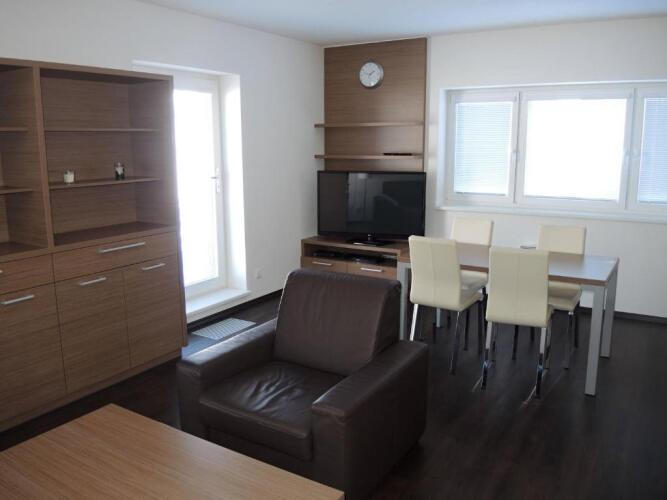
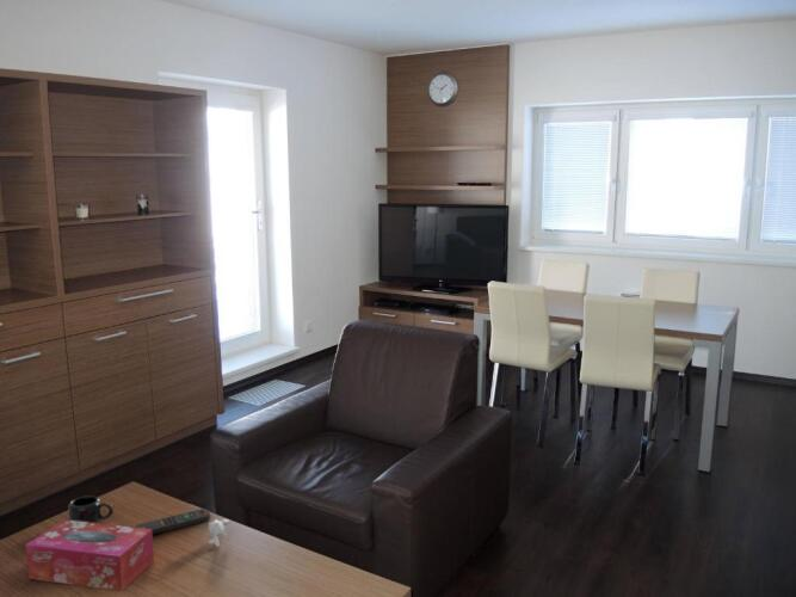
+ tissue box (91, 553)
+ mug (87, 513)
+ remote control (173, 522)
+ flower (218, 530)
